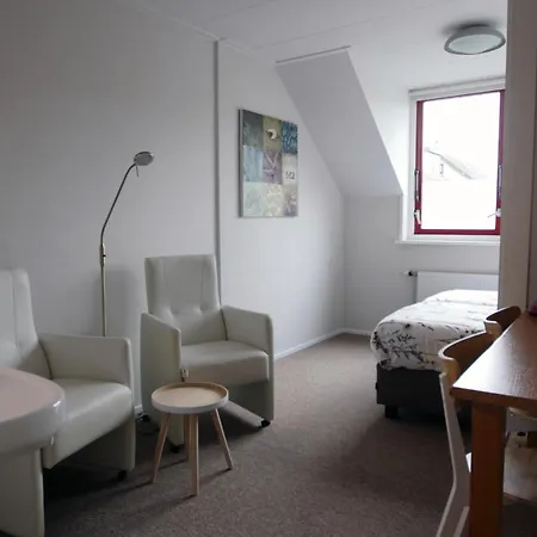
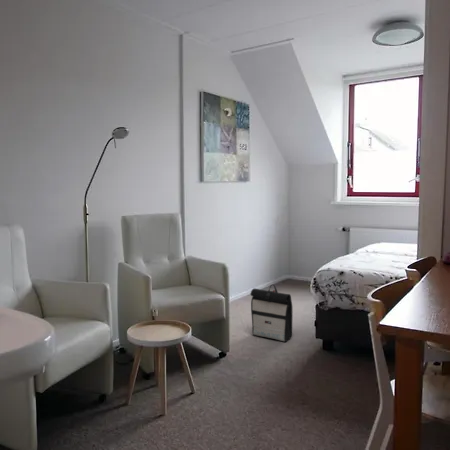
+ backpack (271, 311)
